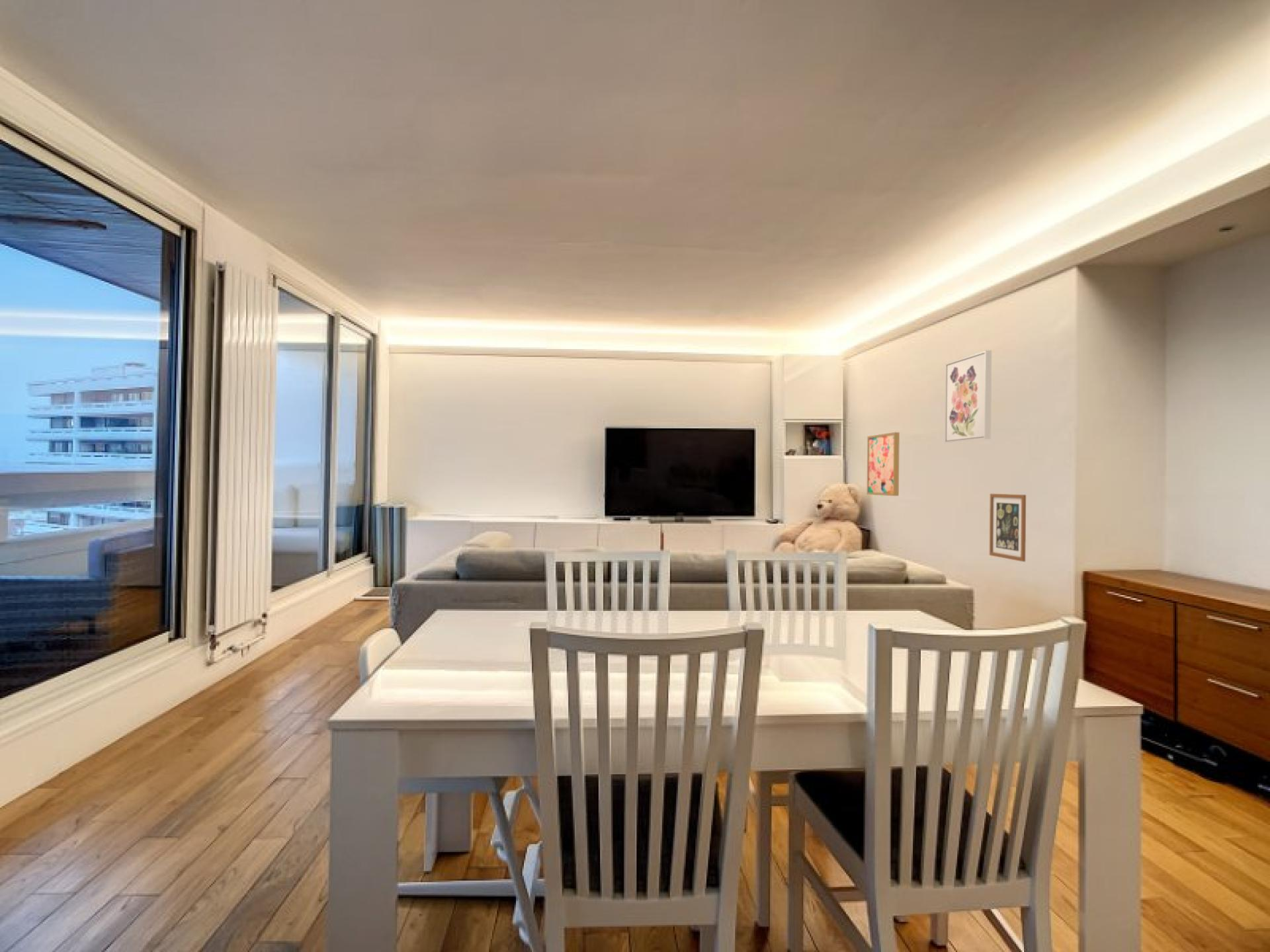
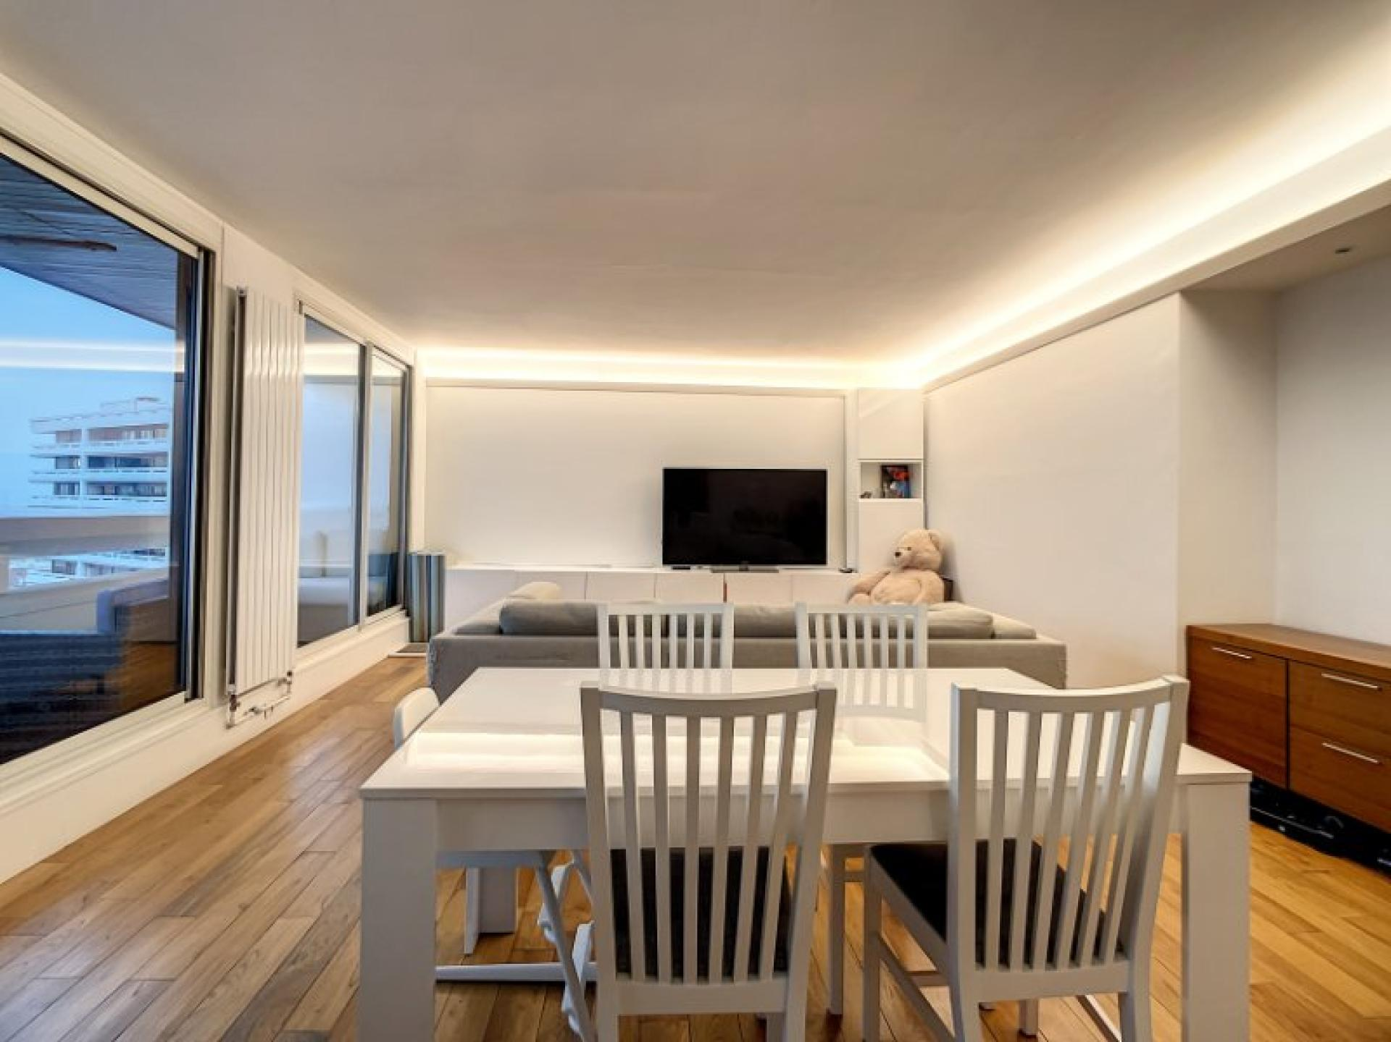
- wall art (966, 399)
- wall art (1007, 526)
- wall art (882, 465)
